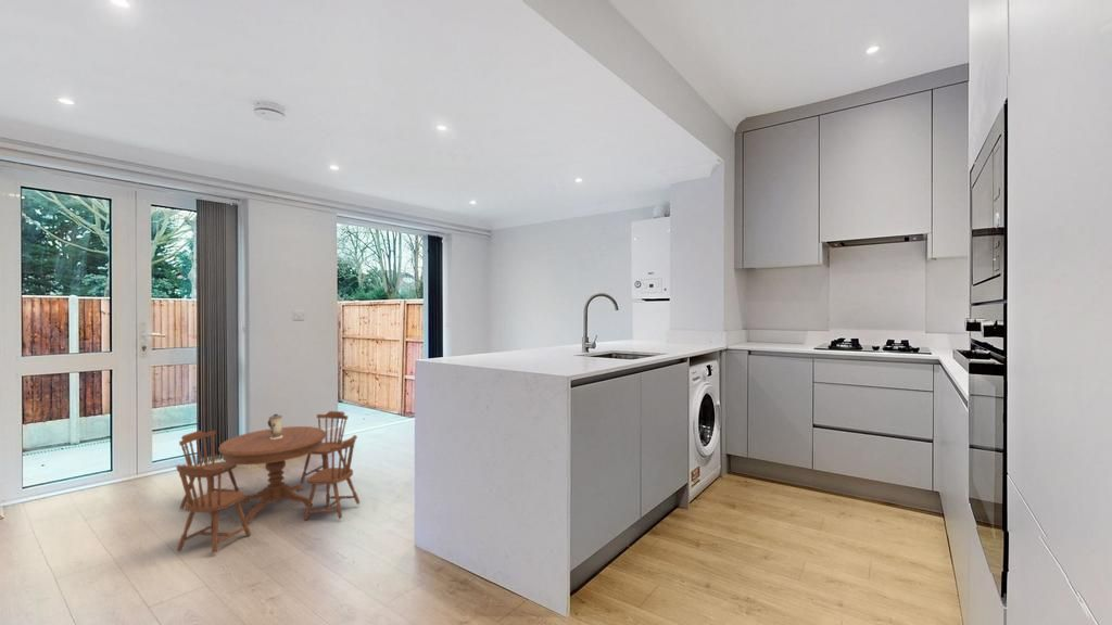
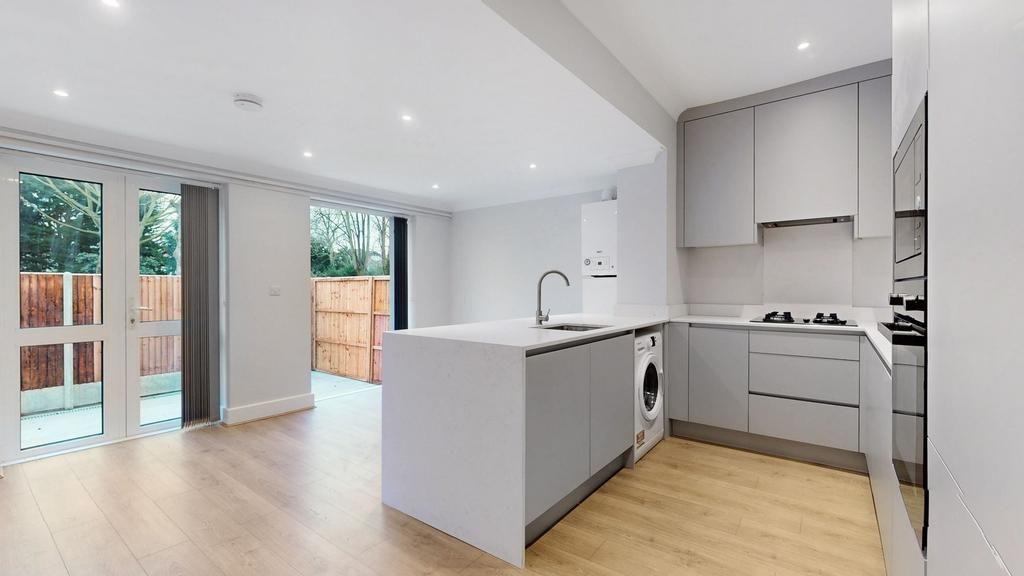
- dining table (269, 461)
